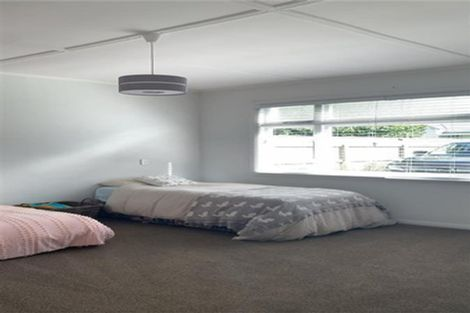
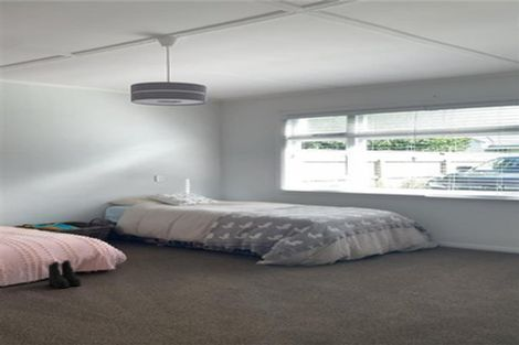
+ boots (64, 272)
